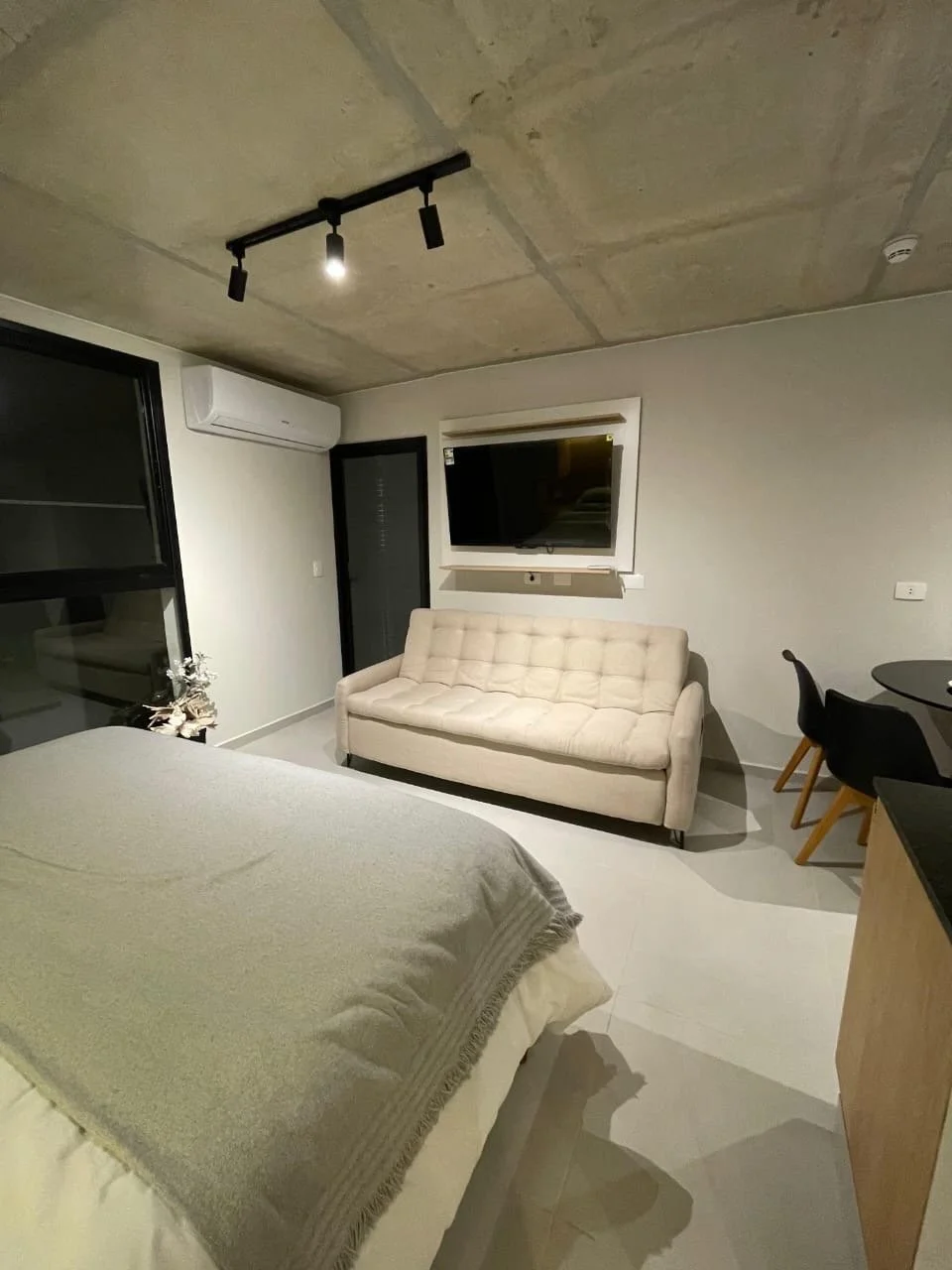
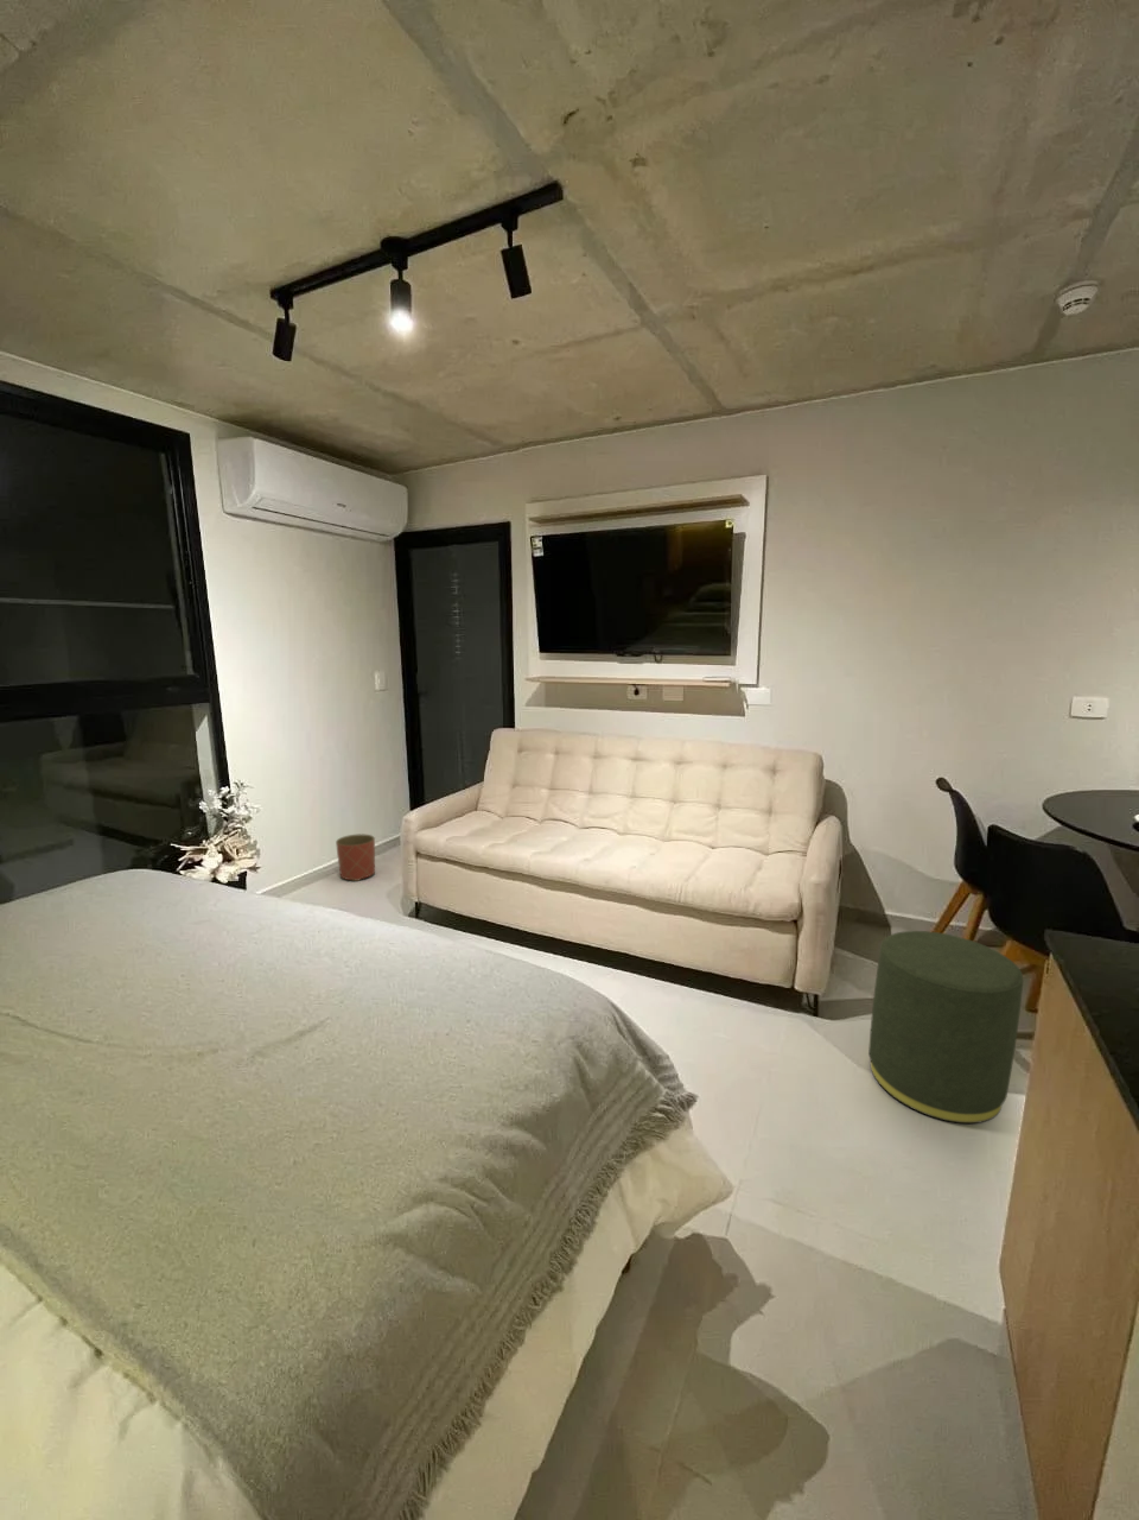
+ planter (357, 857)
+ ottoman (940, 1019)
